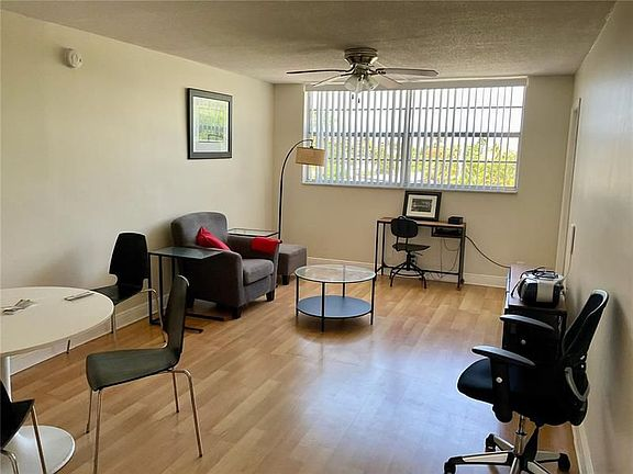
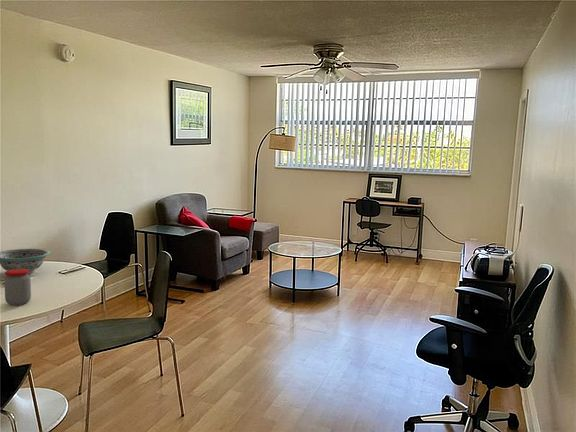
+ decorative bowl (22, 262)
+ jar (17, 286)
